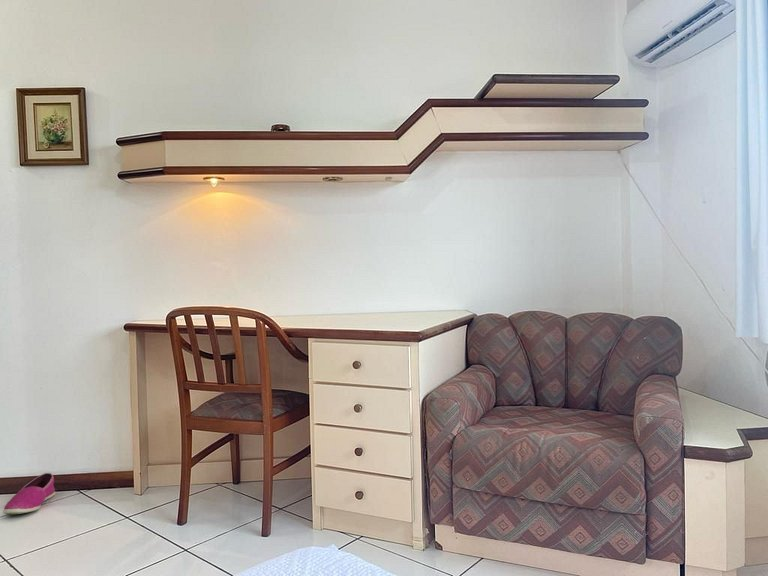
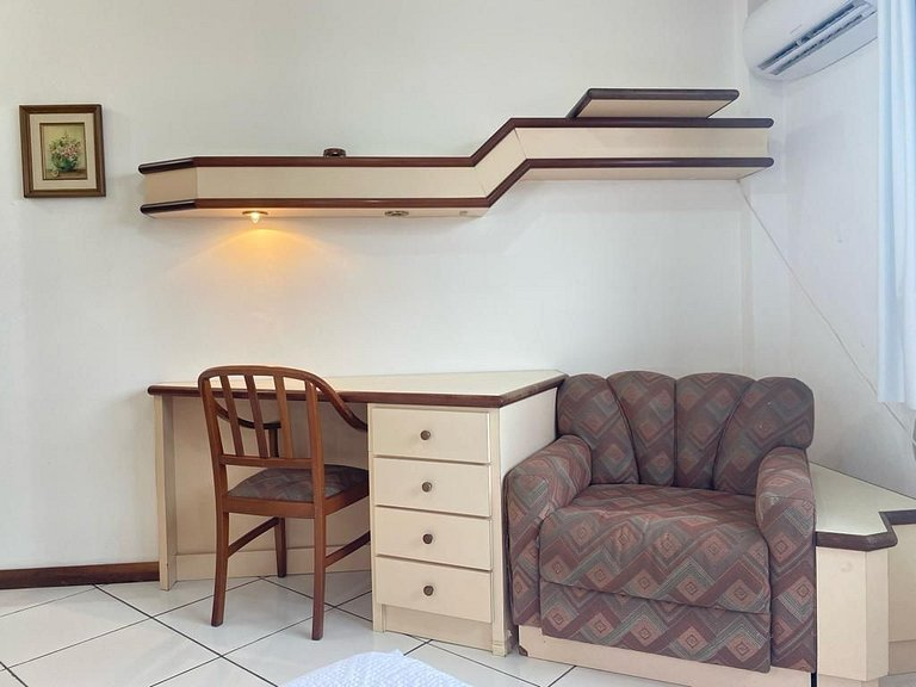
- shoe (30, 494)
